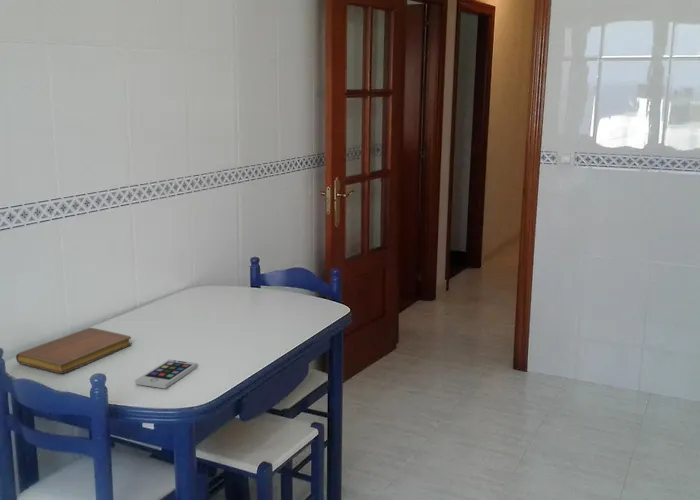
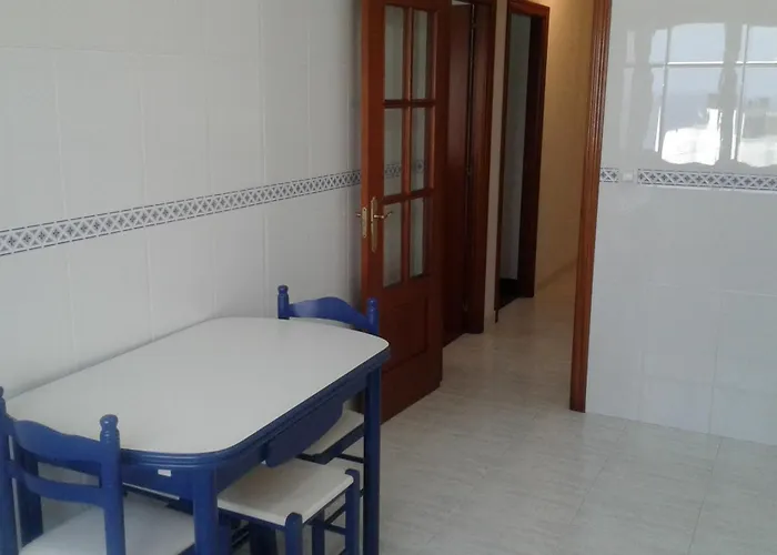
- smartphone (167, 373)
- notebook (76, 348)
